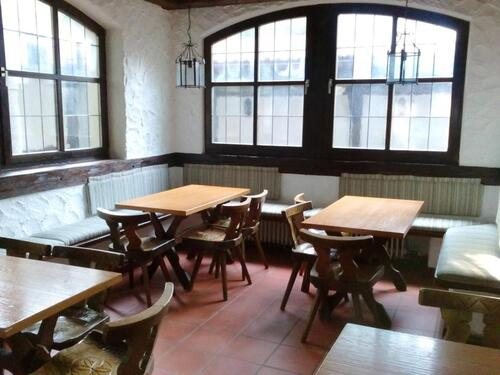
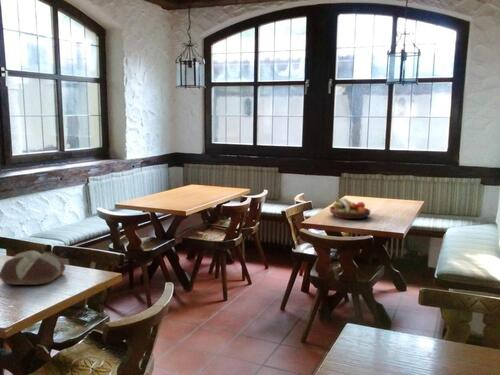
+ fruit bowl (349, 207)
+ bread (31, 266)
